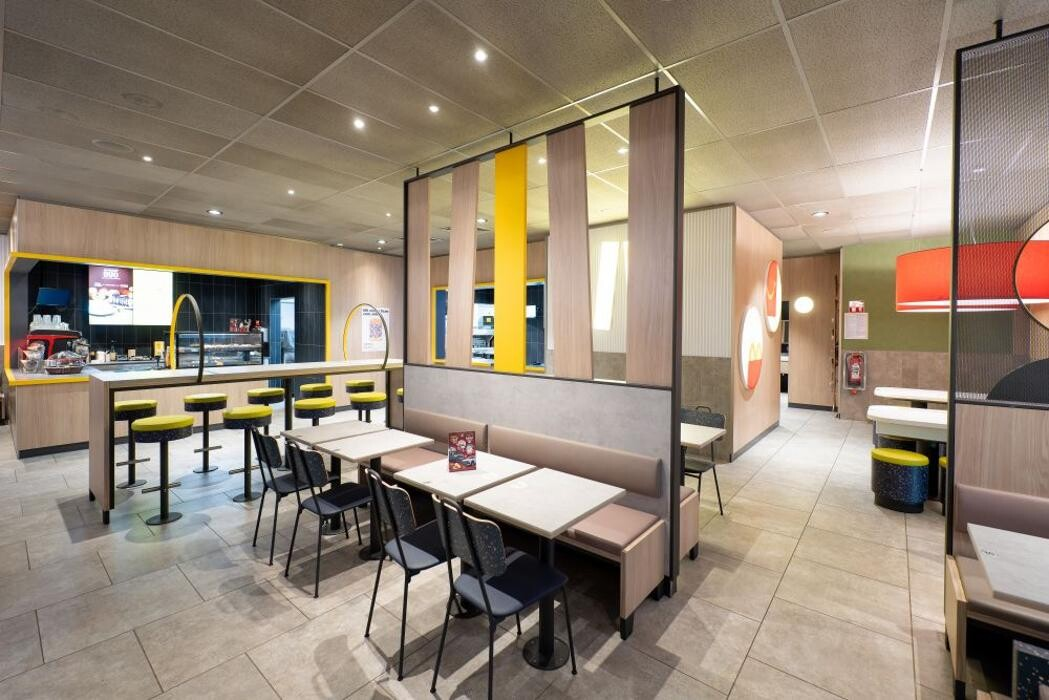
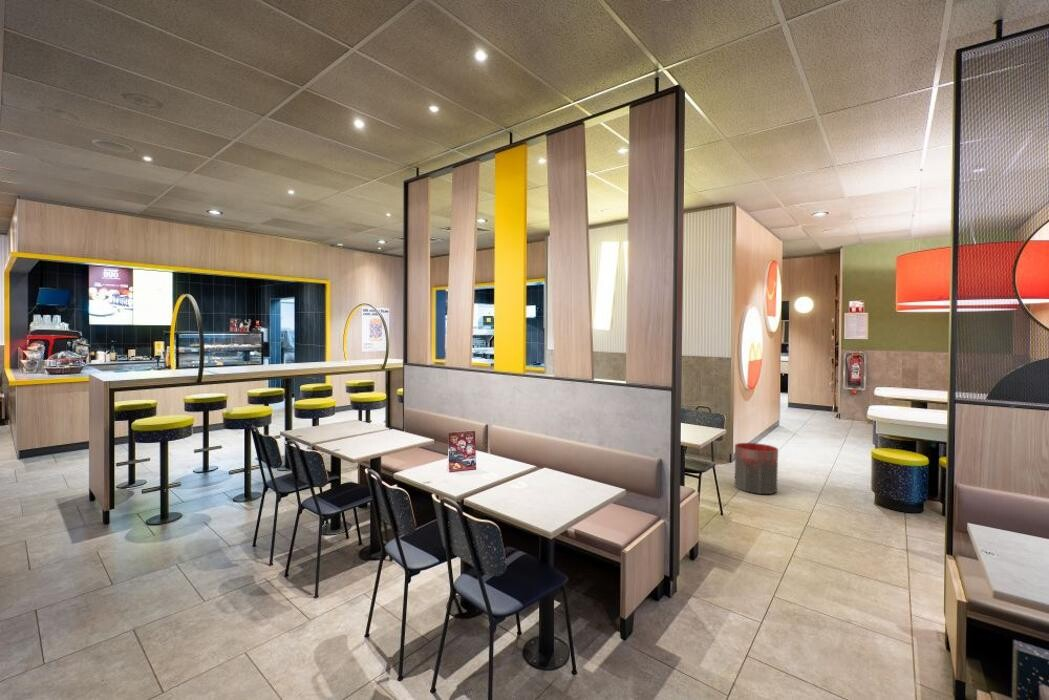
+ trash can (755, 467)
